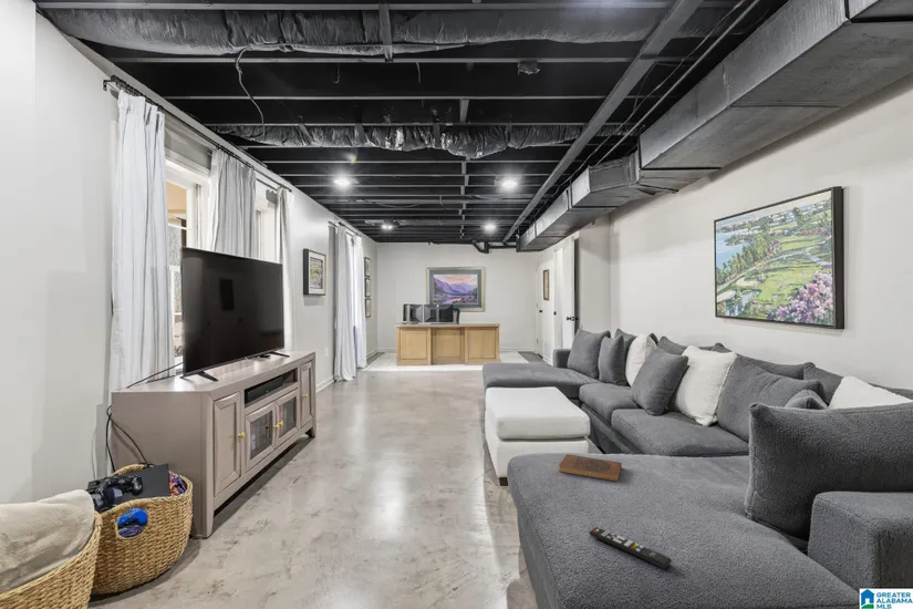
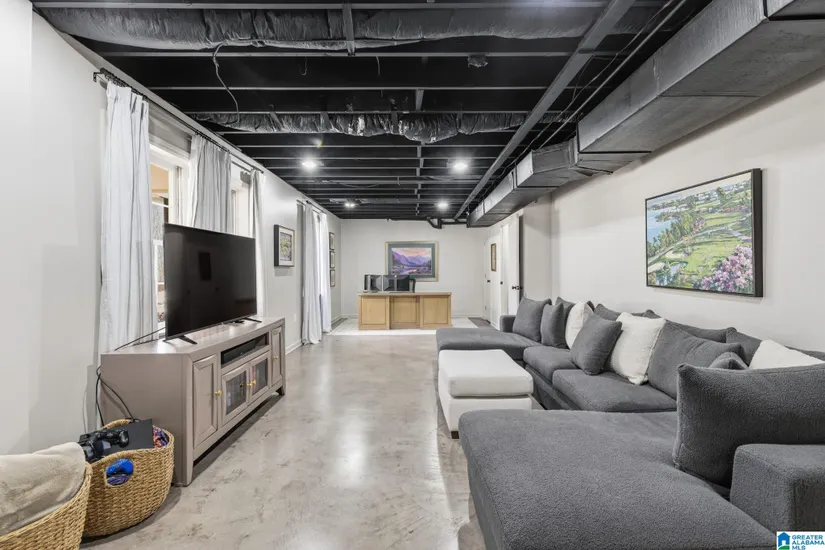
- book (590, 466)
- remote control (627, 546)
